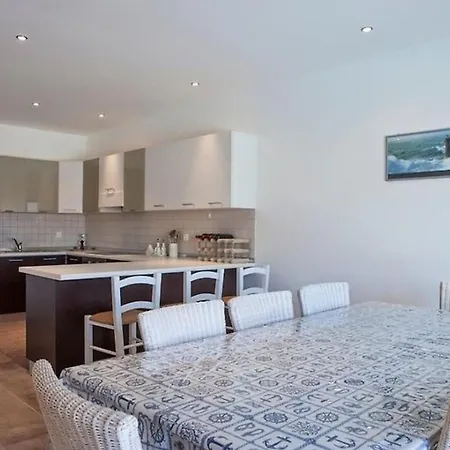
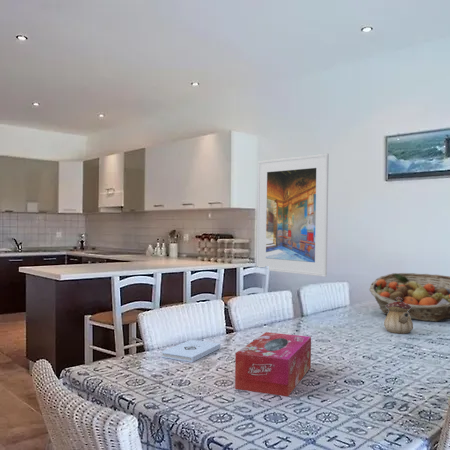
+ notepad (191, 350)
+ fruit basket (417, 295)
+ tissue box (275, 360)
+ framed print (290, 215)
+ teapot (397, 313)
